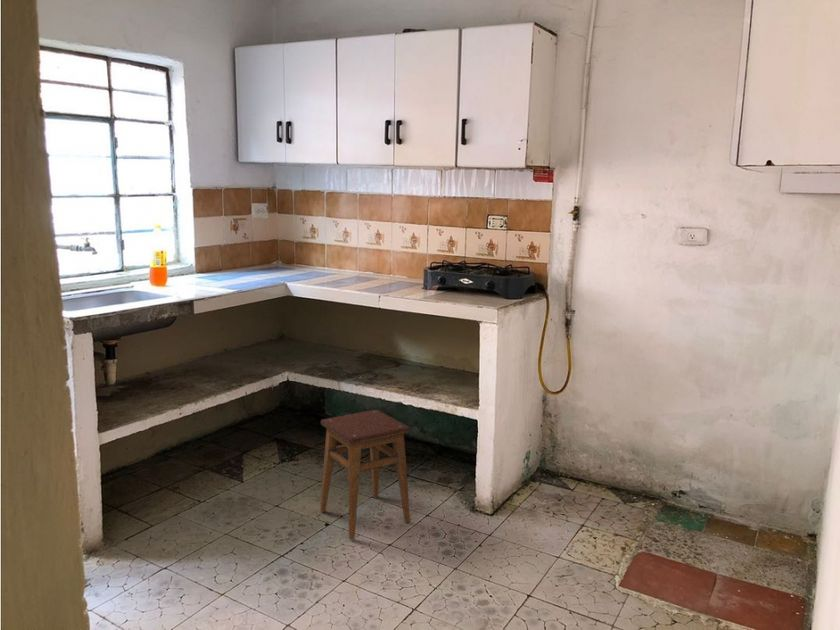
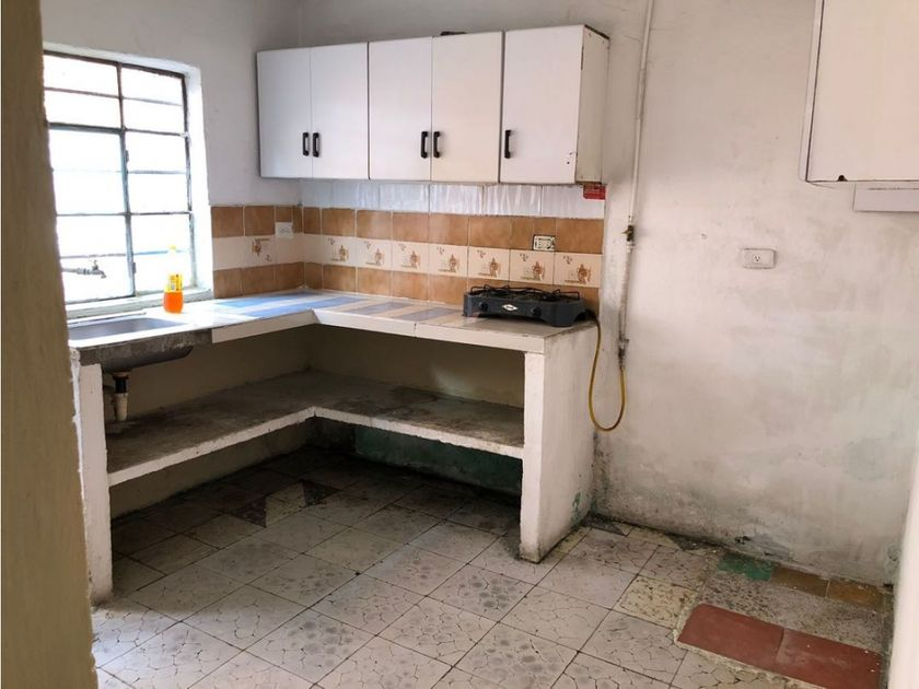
- stool (364, 470)
